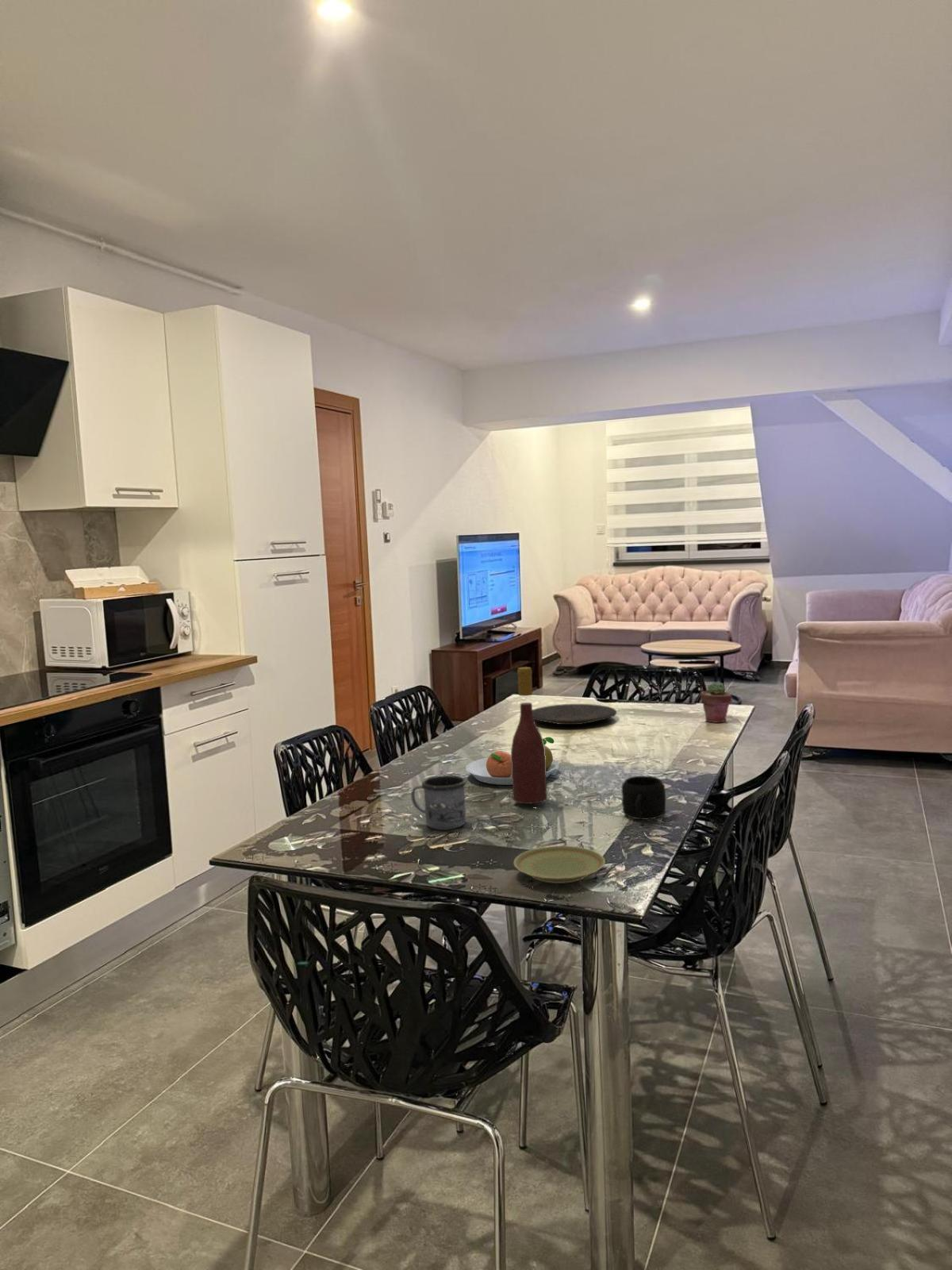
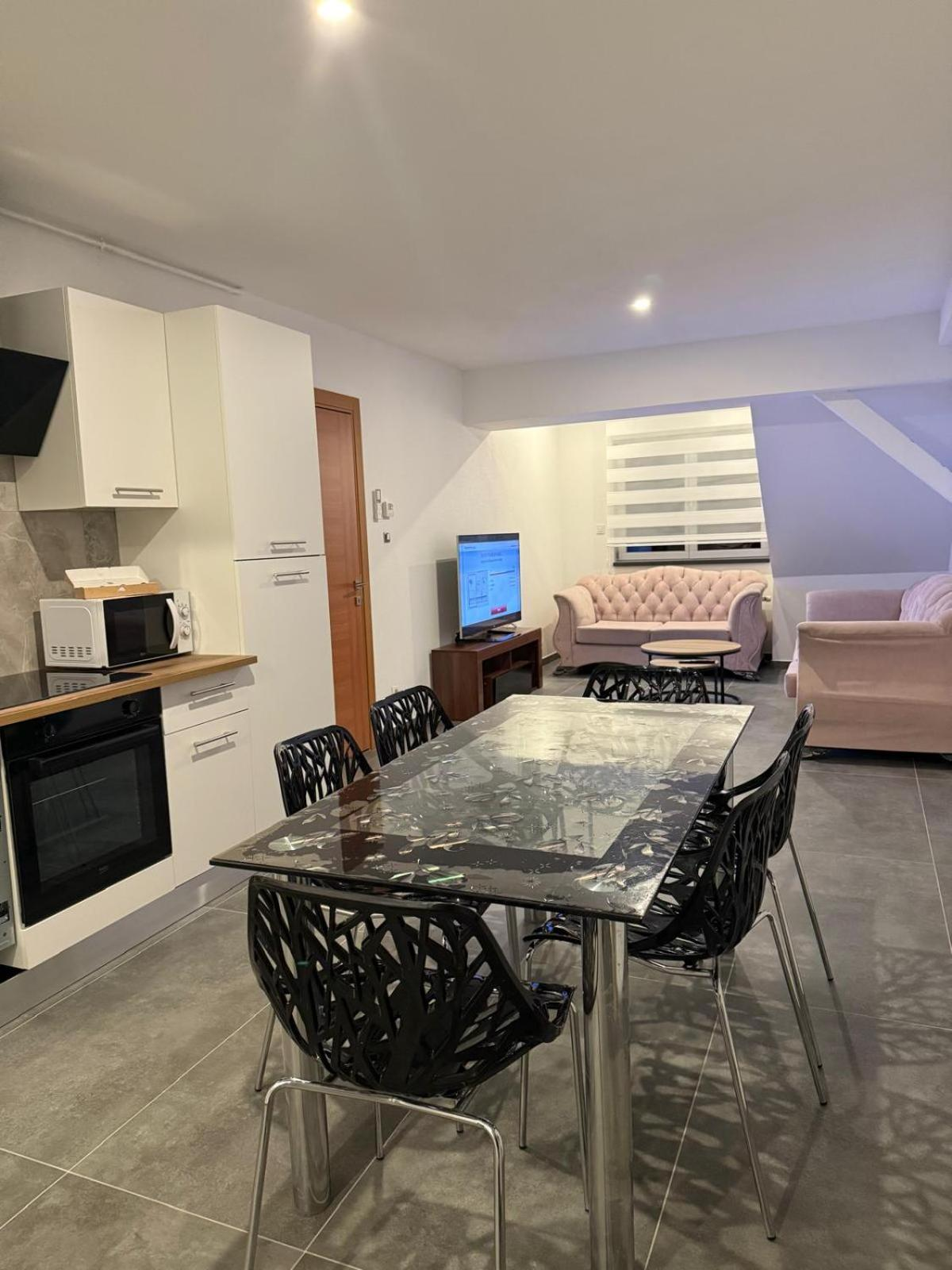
- plate (559, 866)
- plate (572, 716)
- fruit bowl (510, 756)
- wine bottle (527, 736)
- mug (438, 802)
- mug (642, 799)
- potted succulent (716, 701)
